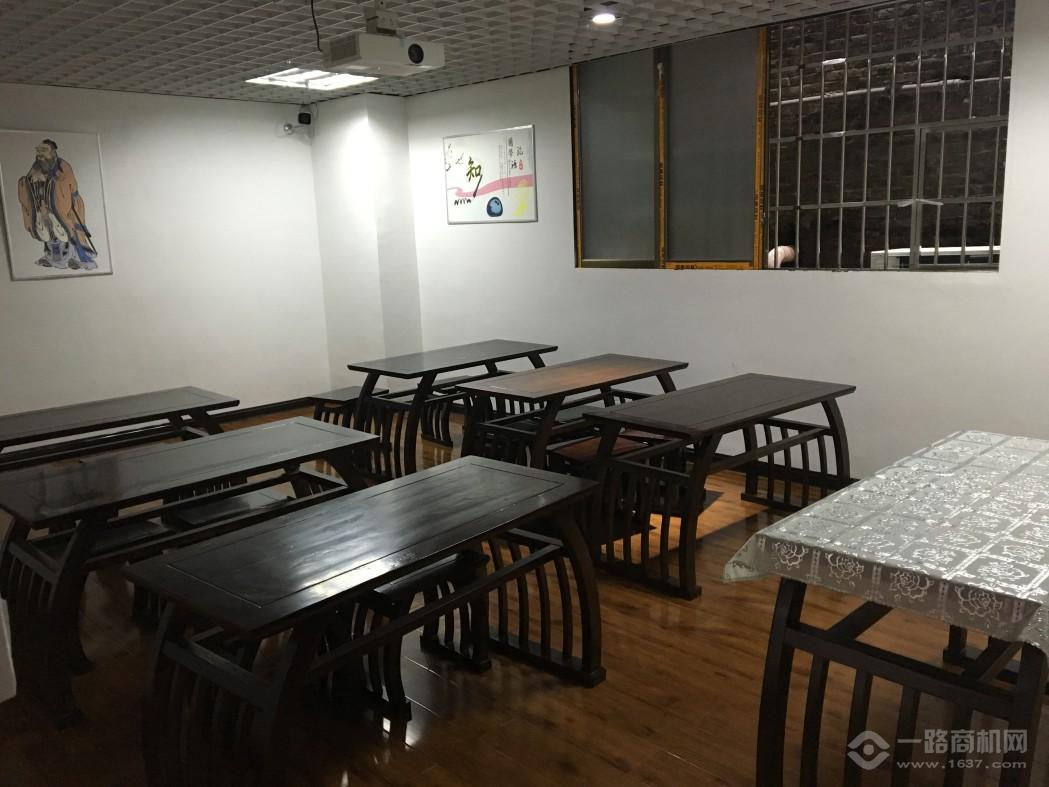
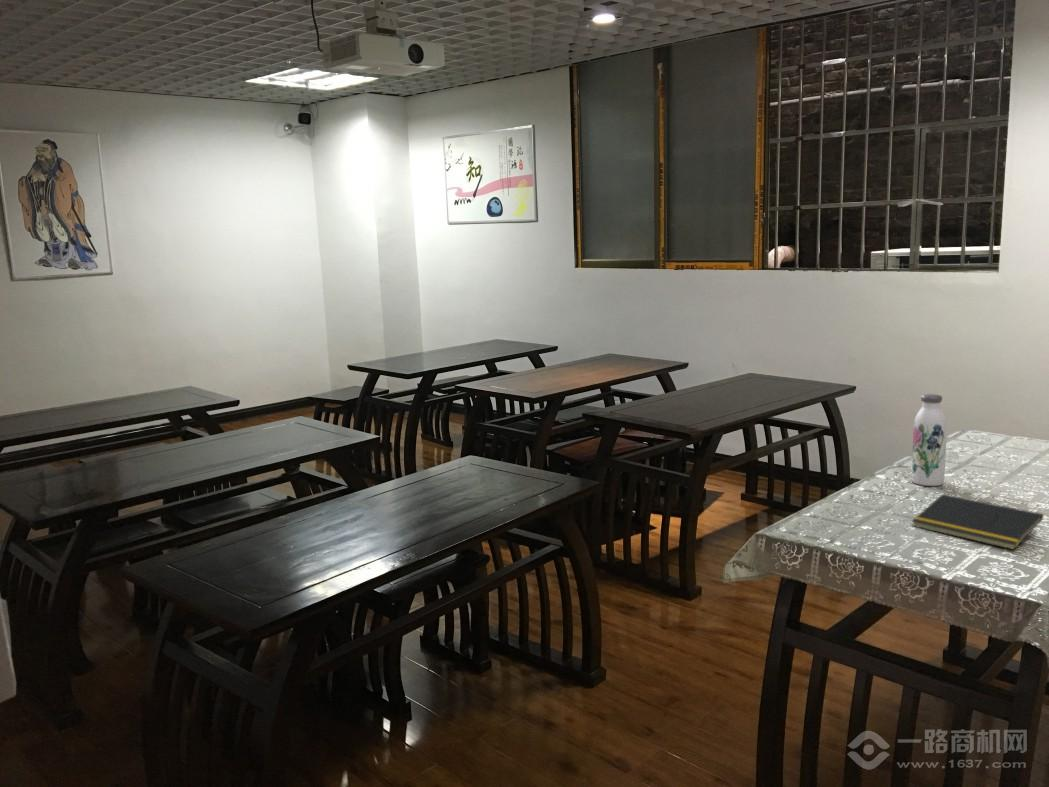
+ water bottle (929, 439)
+ notepad (976, 520)
